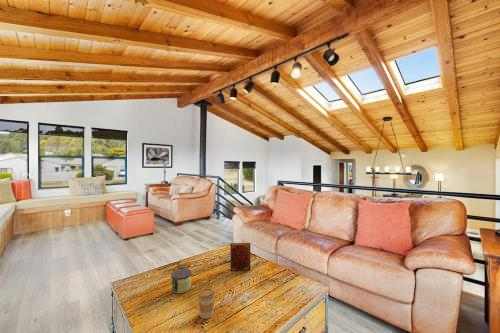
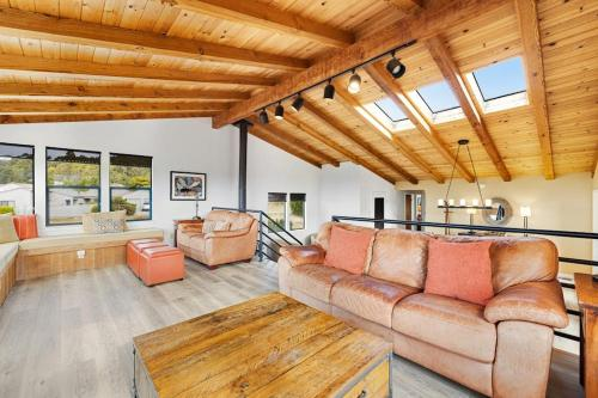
- book (240, 256)
- coffee cup (206, 302)
- candle (181, 281)
